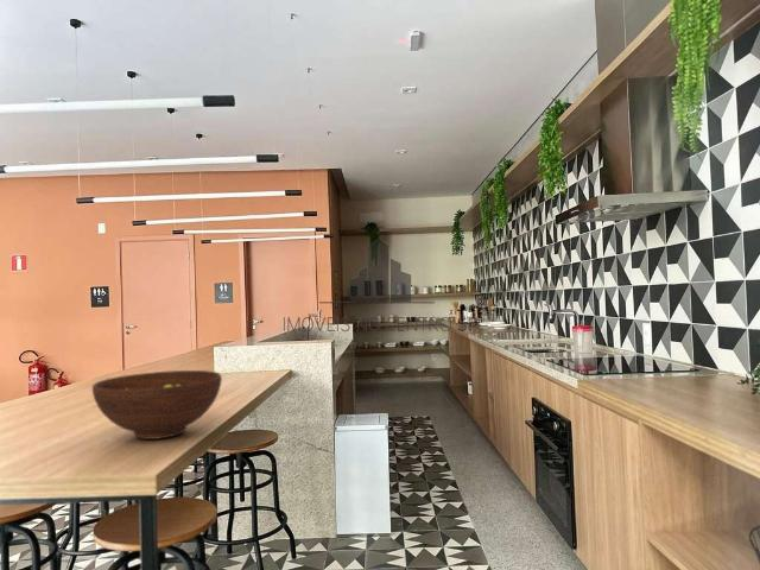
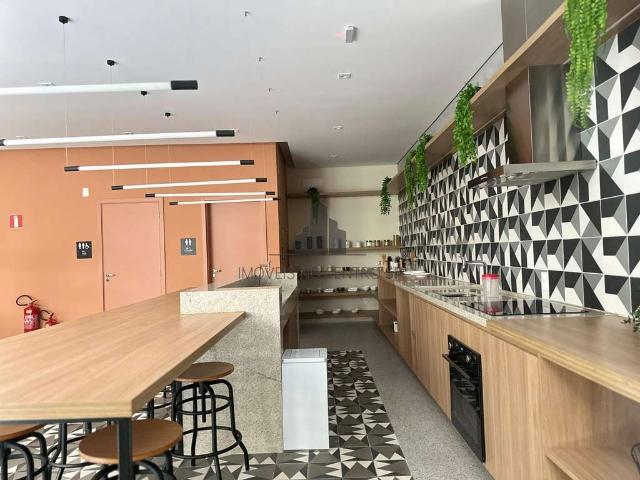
- fruit bowl (159, 406)
